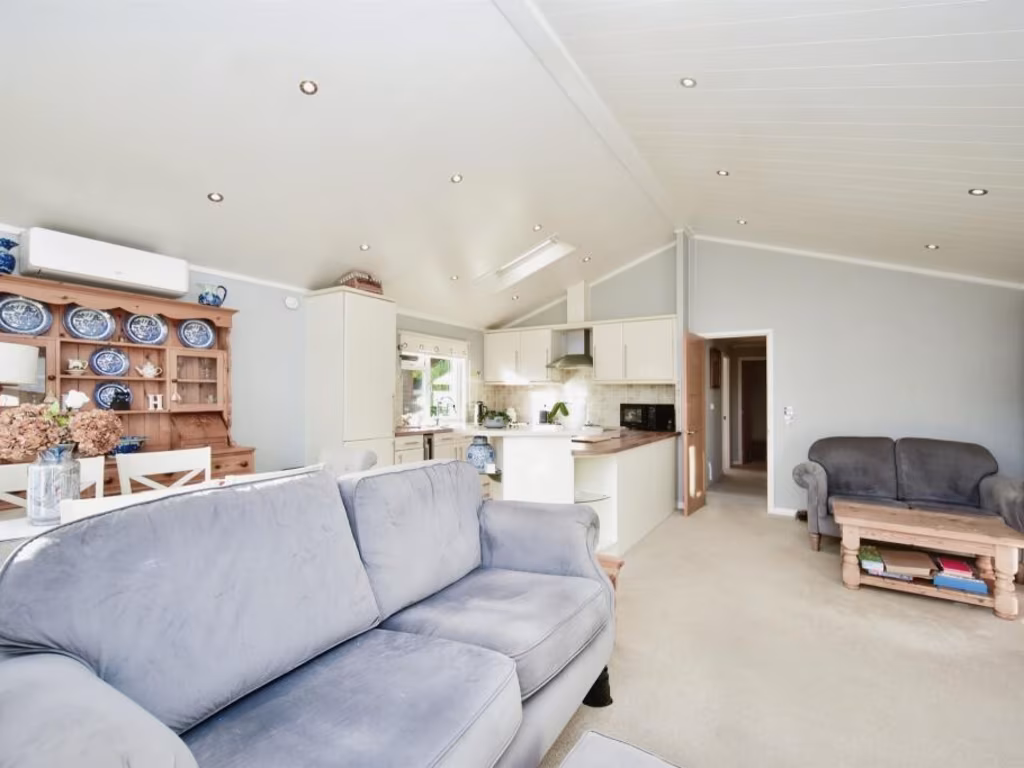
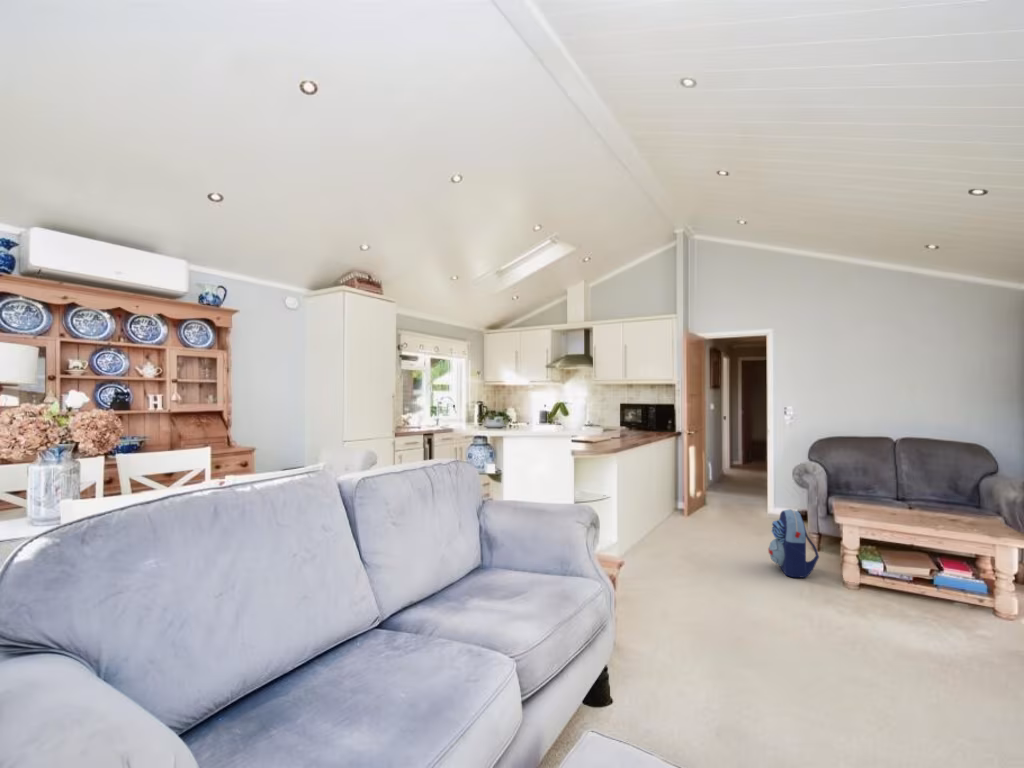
+ backpack (792, 540)
